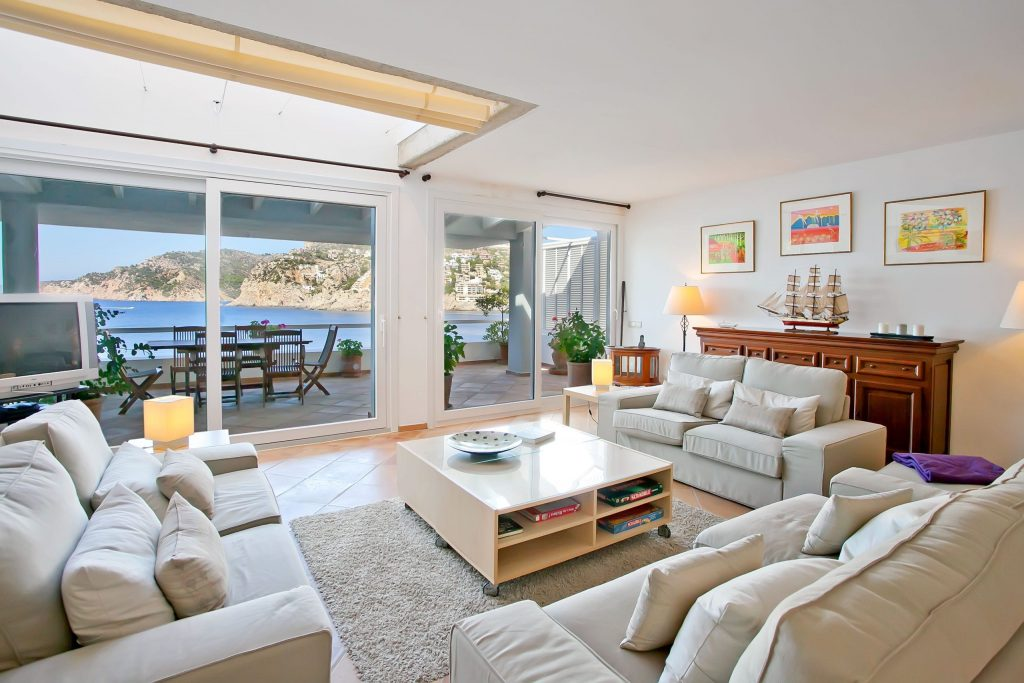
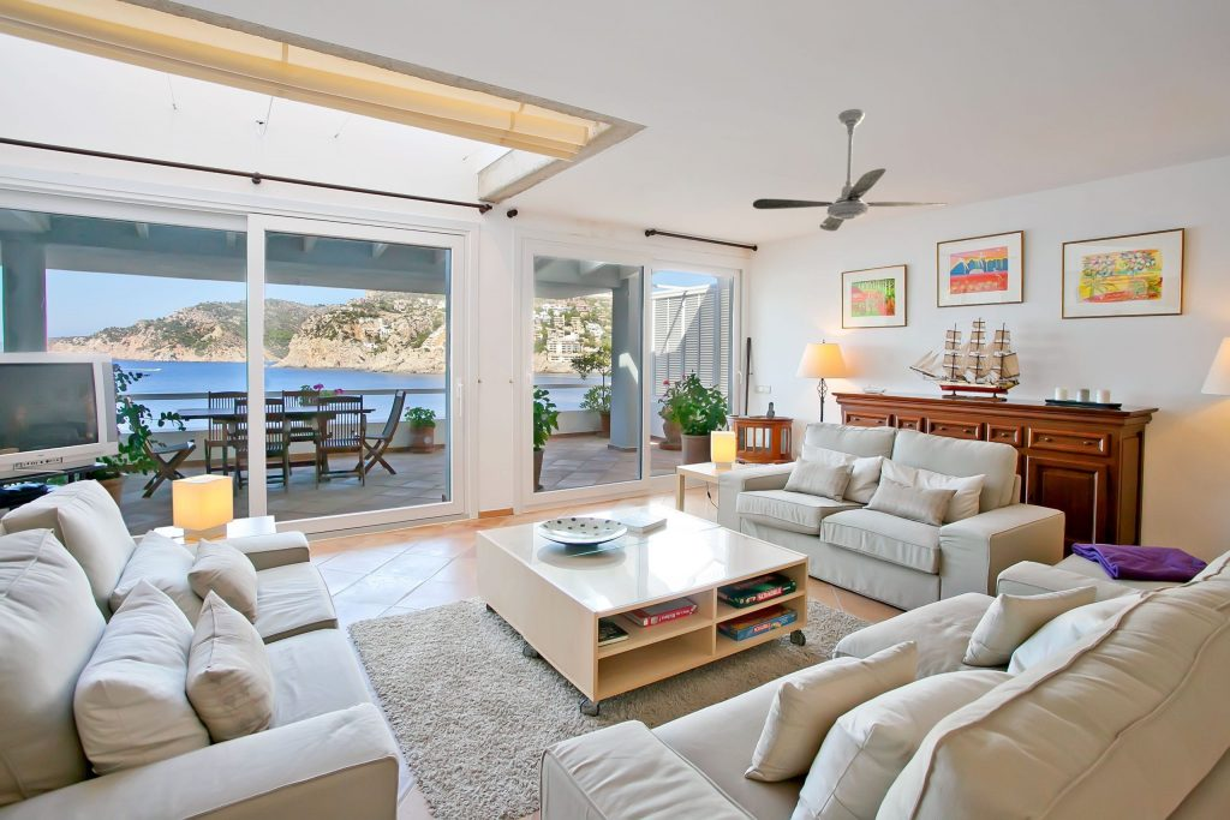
+ ceiling fan (848, 163)
